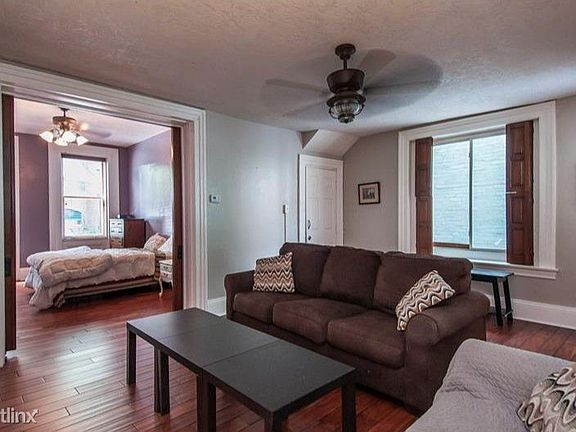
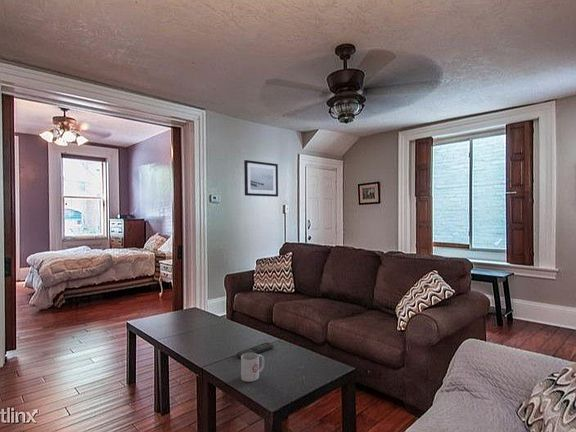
+ mug (253, 365)
+ remote control (255, 350)
+ wall art (261, 179)
